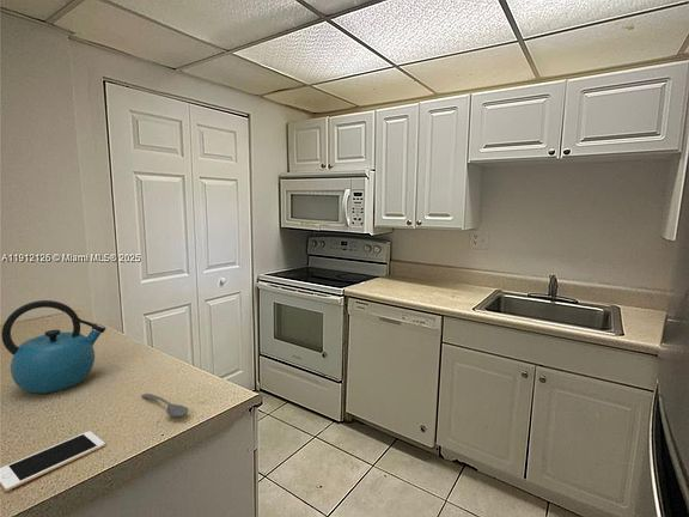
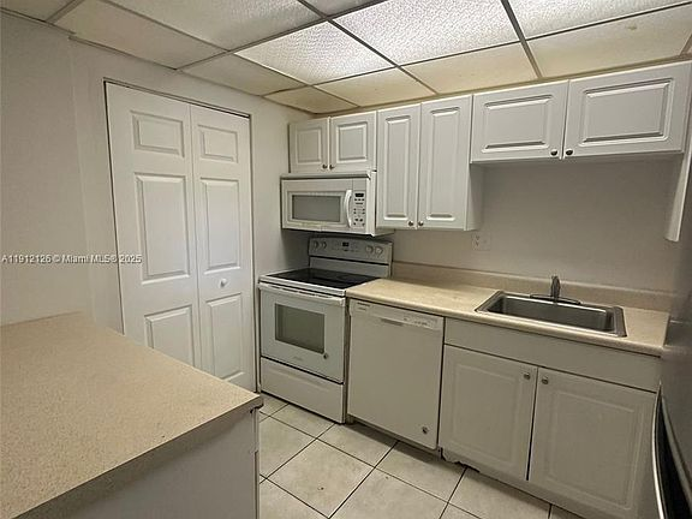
- cell phone (53, 457)
- soupspoon (163, 401)
- kettle (57, 341)
